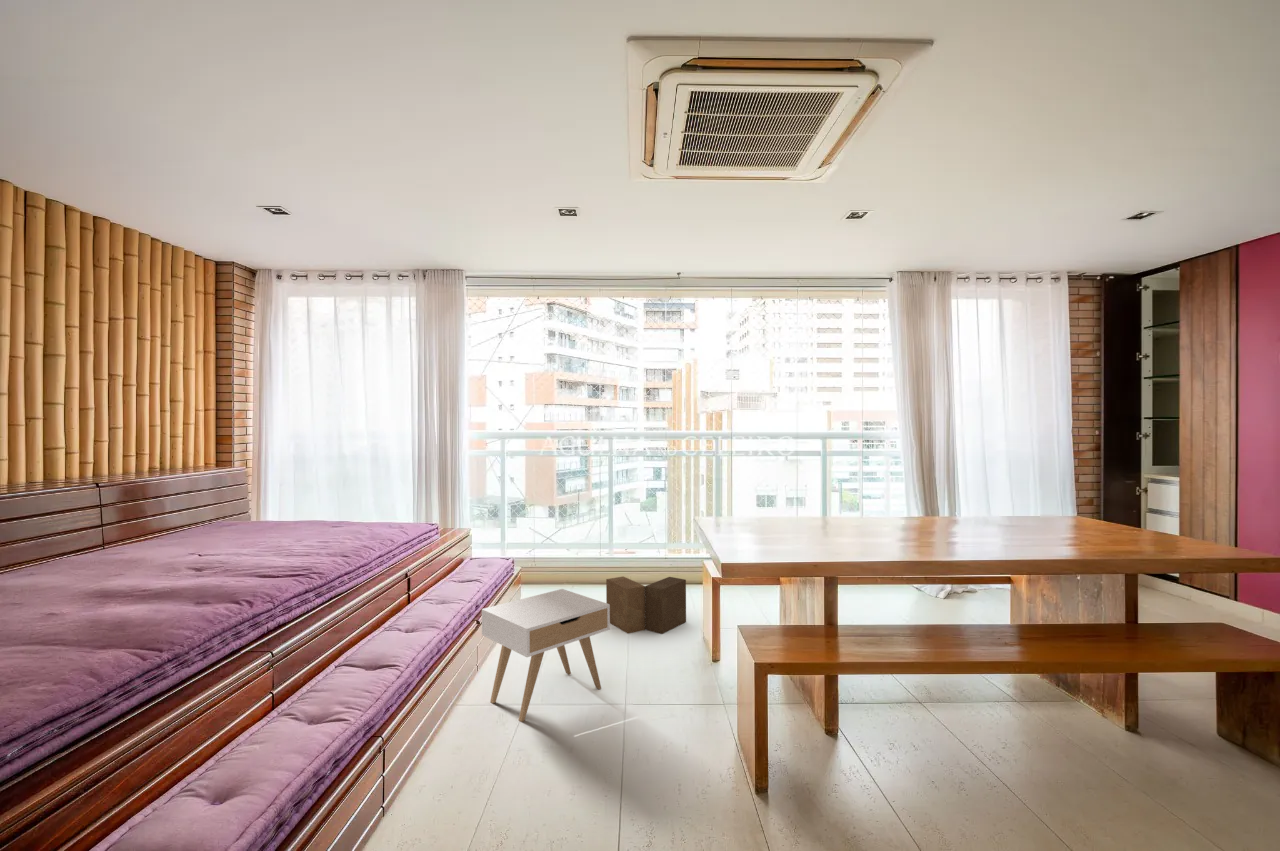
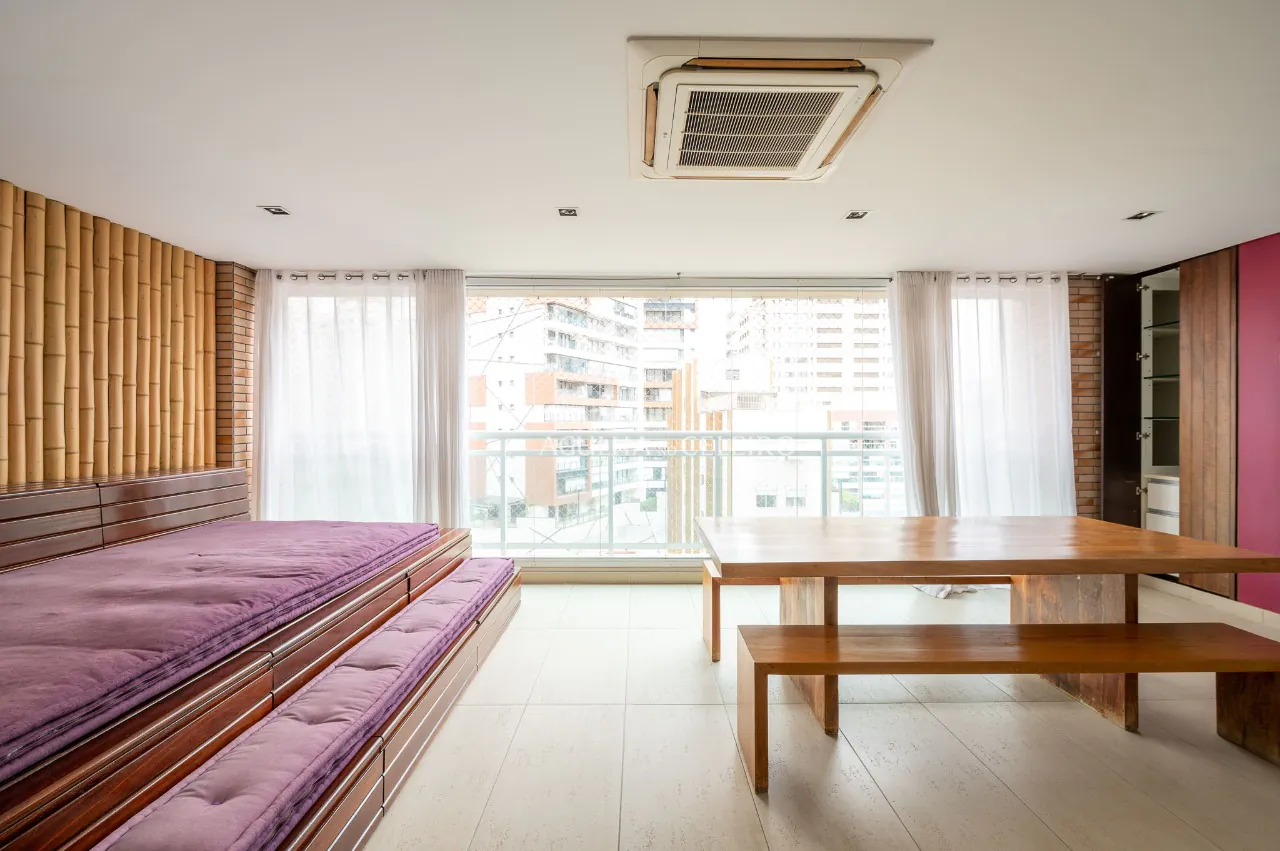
- nightstand (546, 650)
- cardboard box (650, 602)
